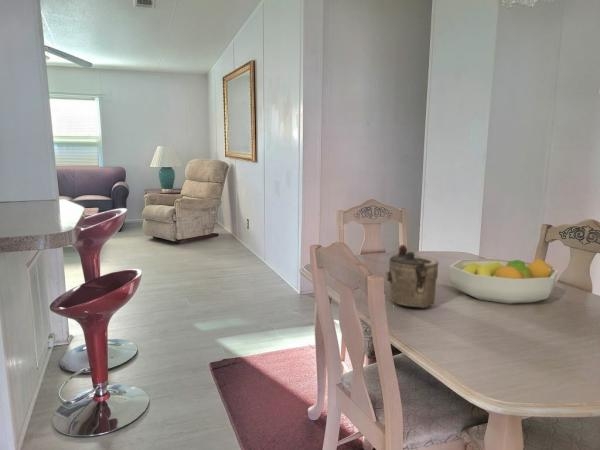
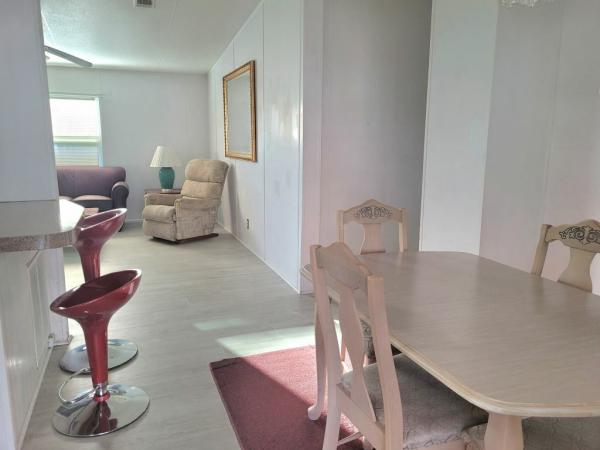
- teapot (410, 275)
- fruit bowl (502, 275)
